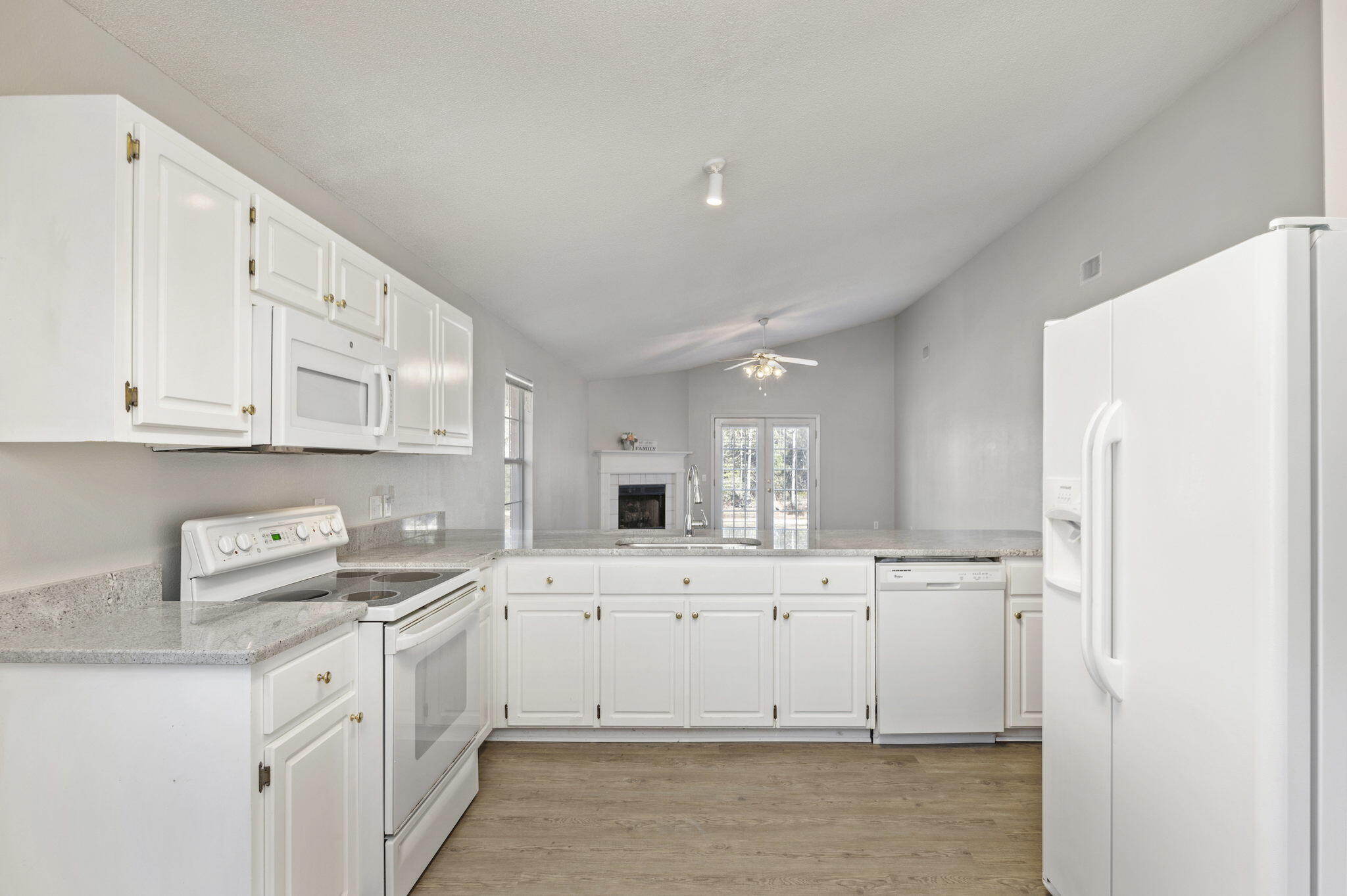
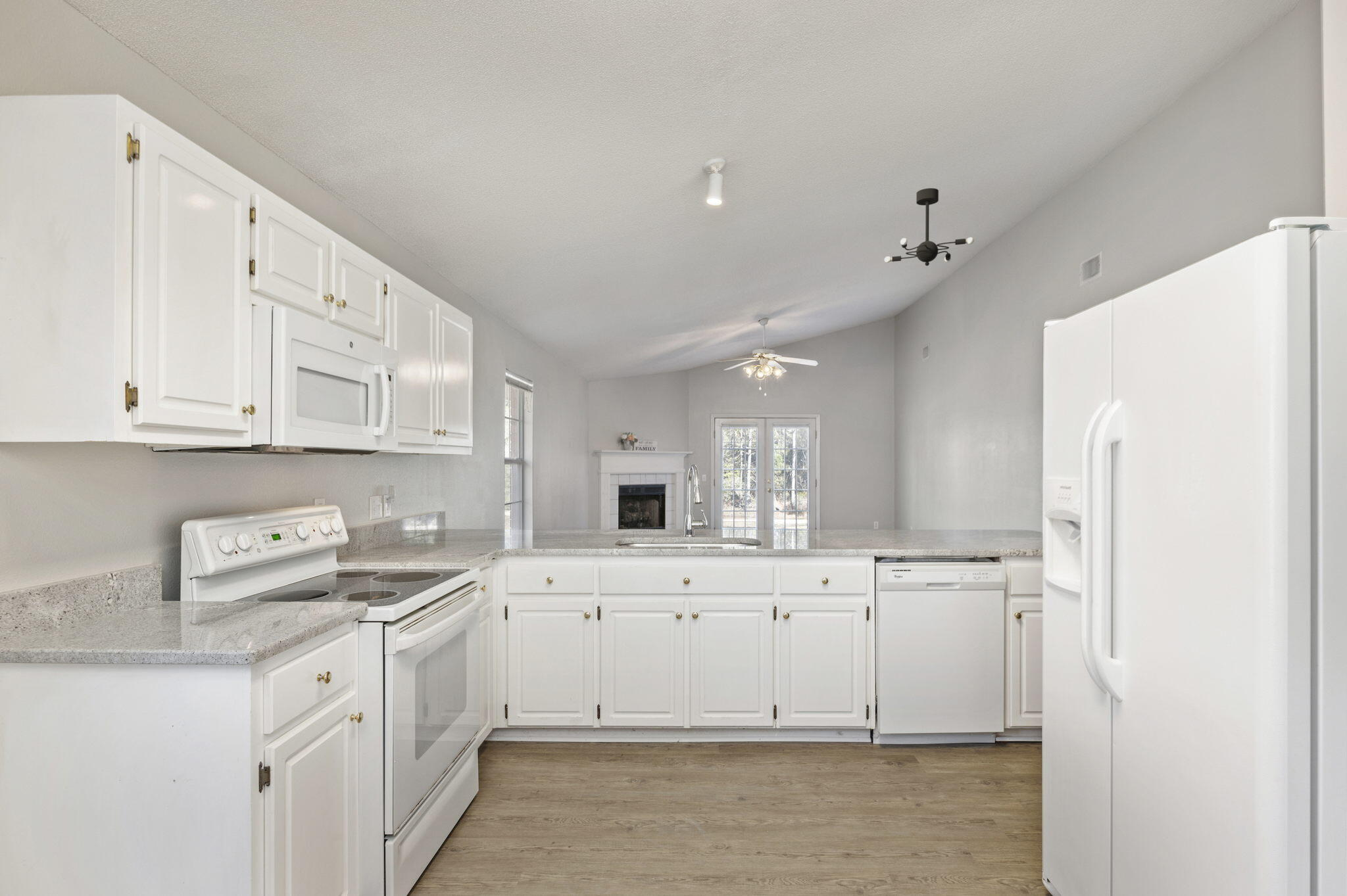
+ ceiling light fixture (927, 229)
